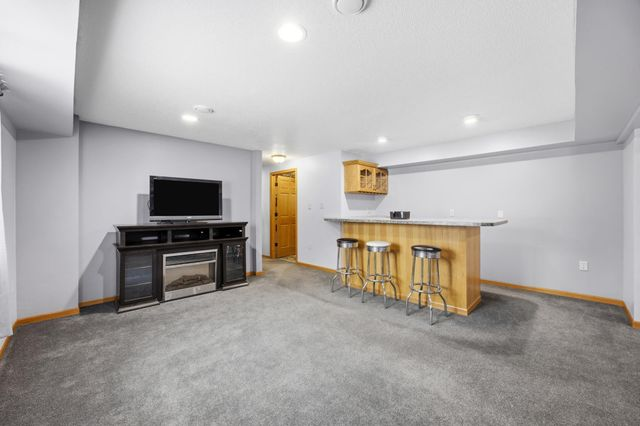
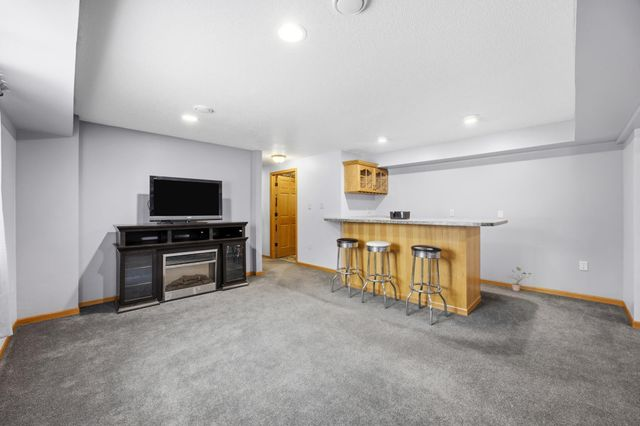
+ potted plant (517, 279)
